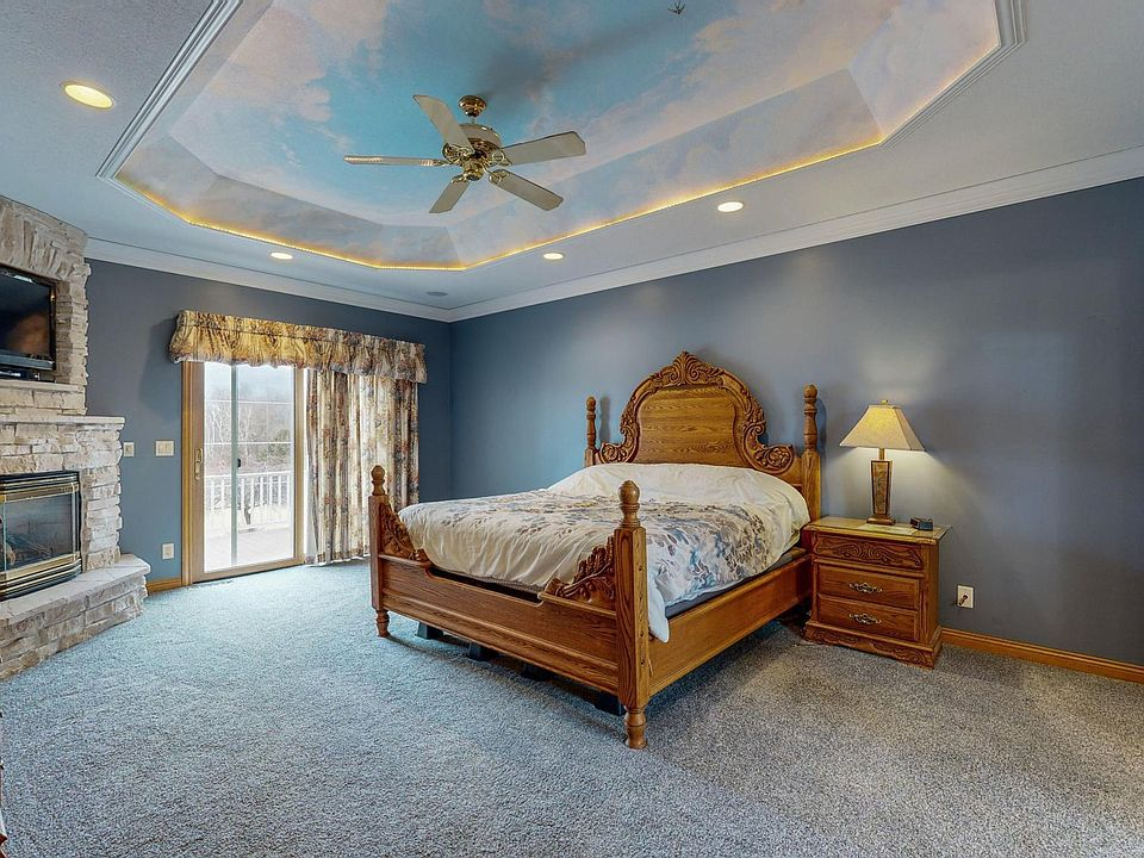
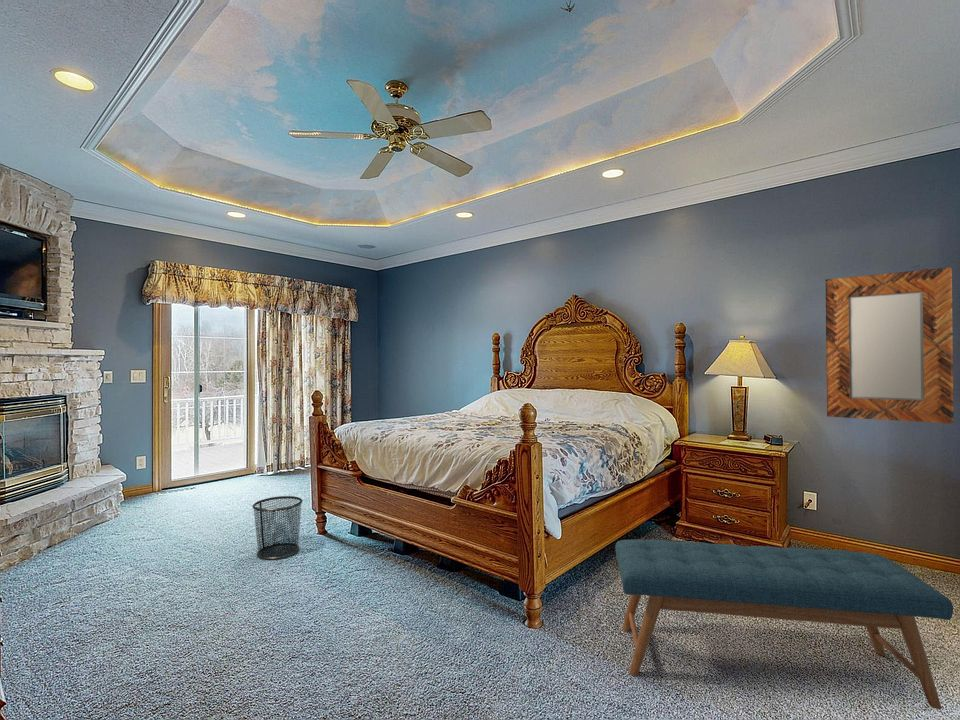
+ home mirror (885, 346)
+ bench (759, 610)
+ waste bin (278, 527)
